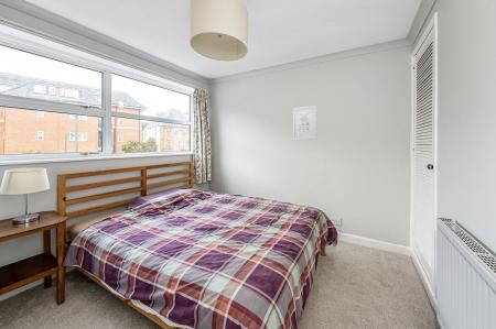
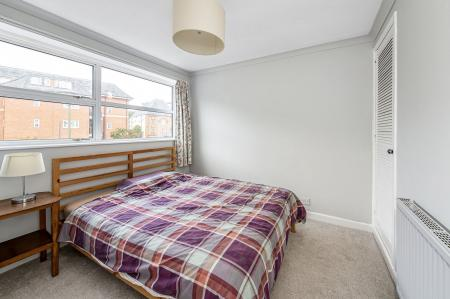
- wall art (304, 123)
